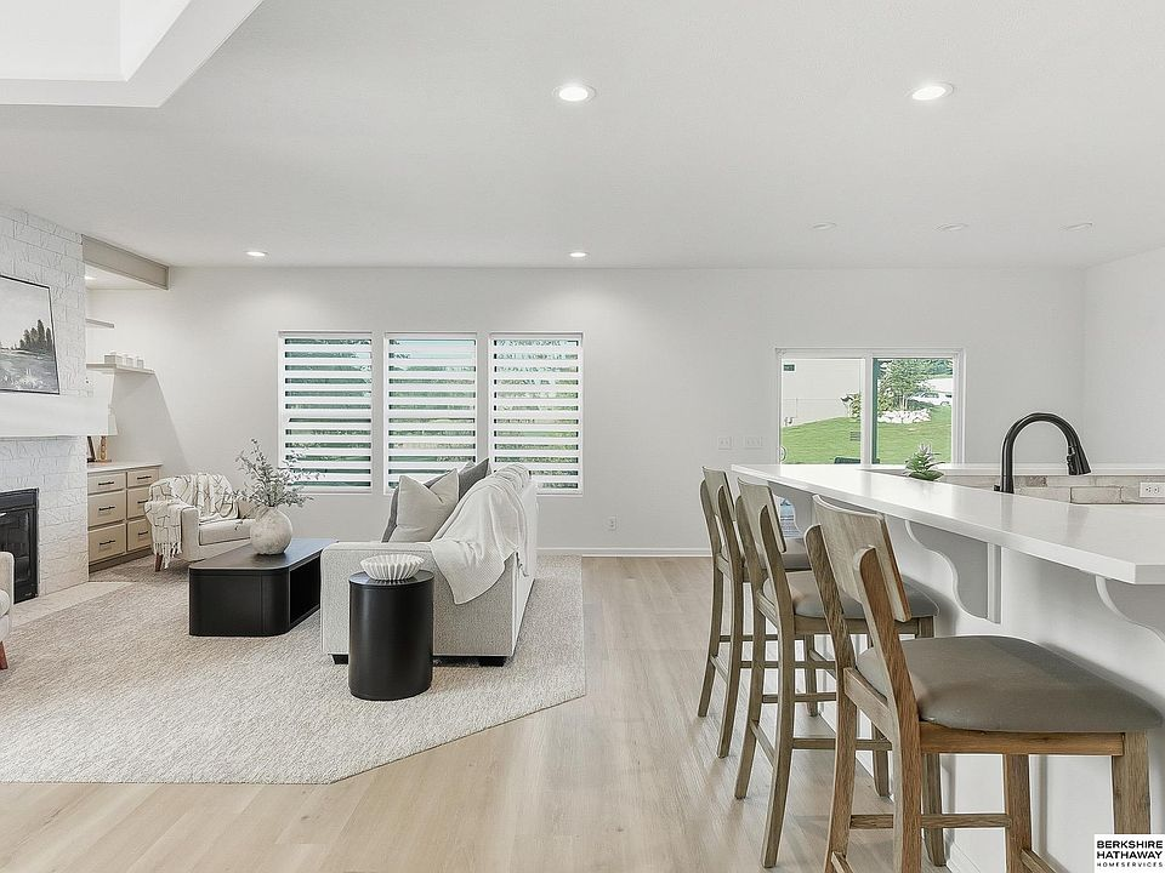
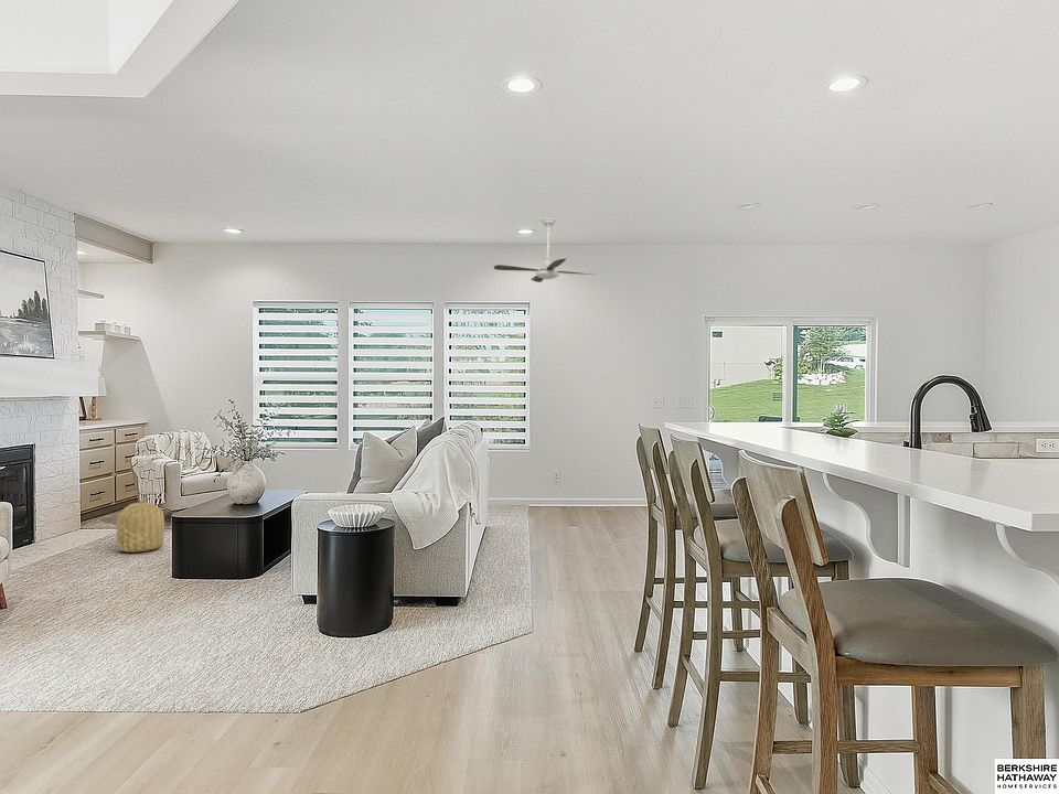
+ ceiling fan (547, 247)
+ basket (140, 524)
